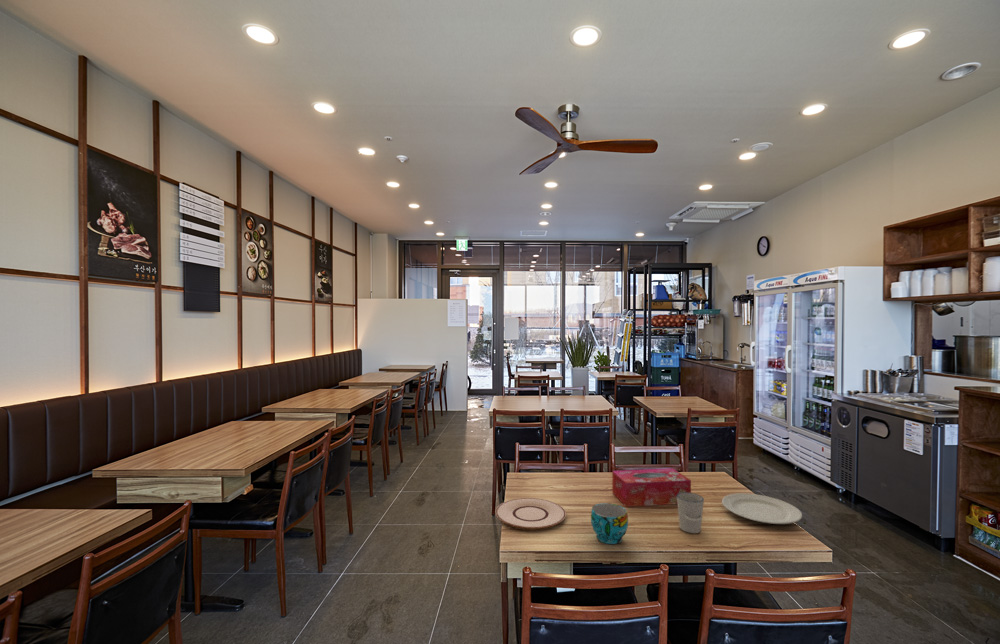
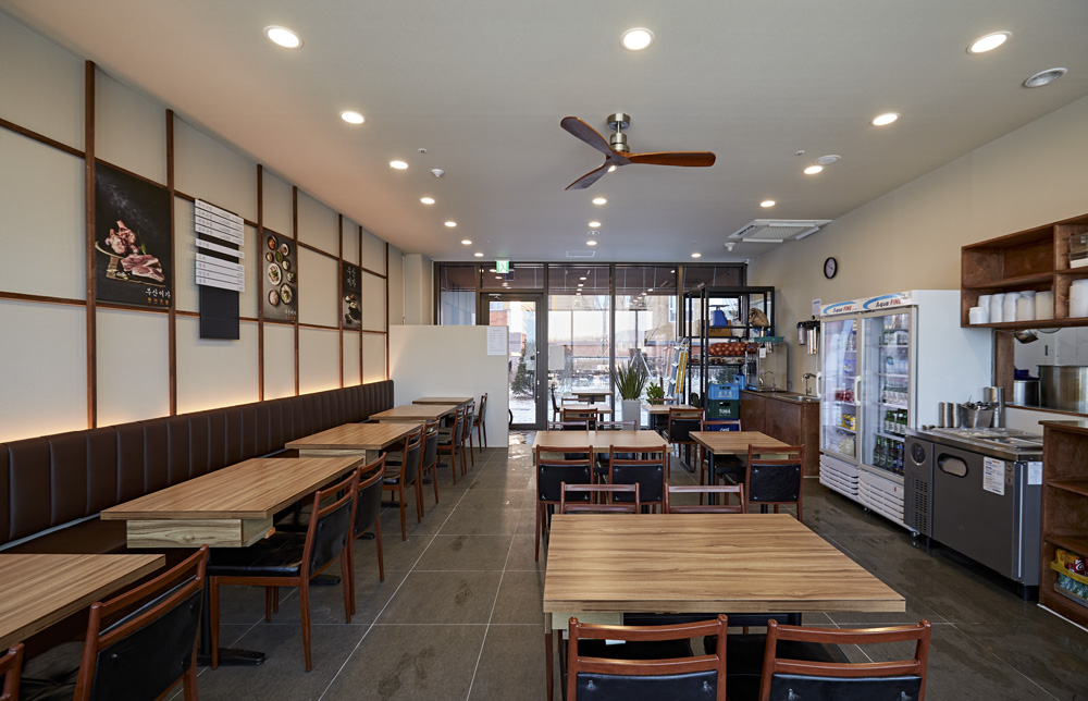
- chinaware (760, 510)
- cup (690, 514)
- plate (530, 513)
- tissue box (650, 486)
- cup (607, 523)
